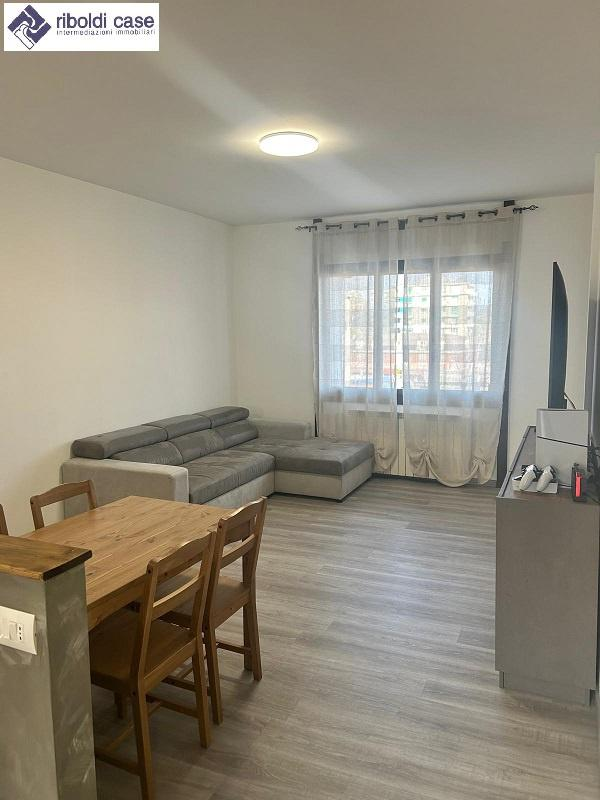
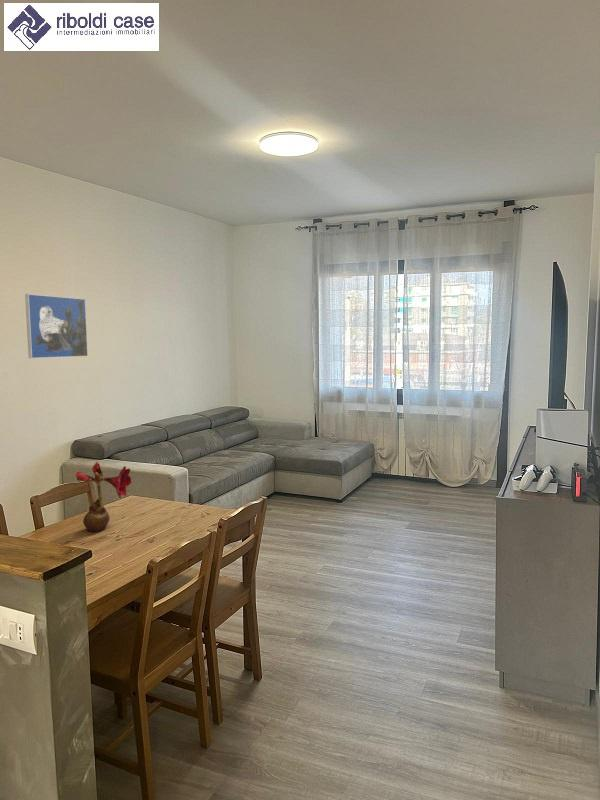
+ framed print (58, 327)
+ flower (101, 496)
